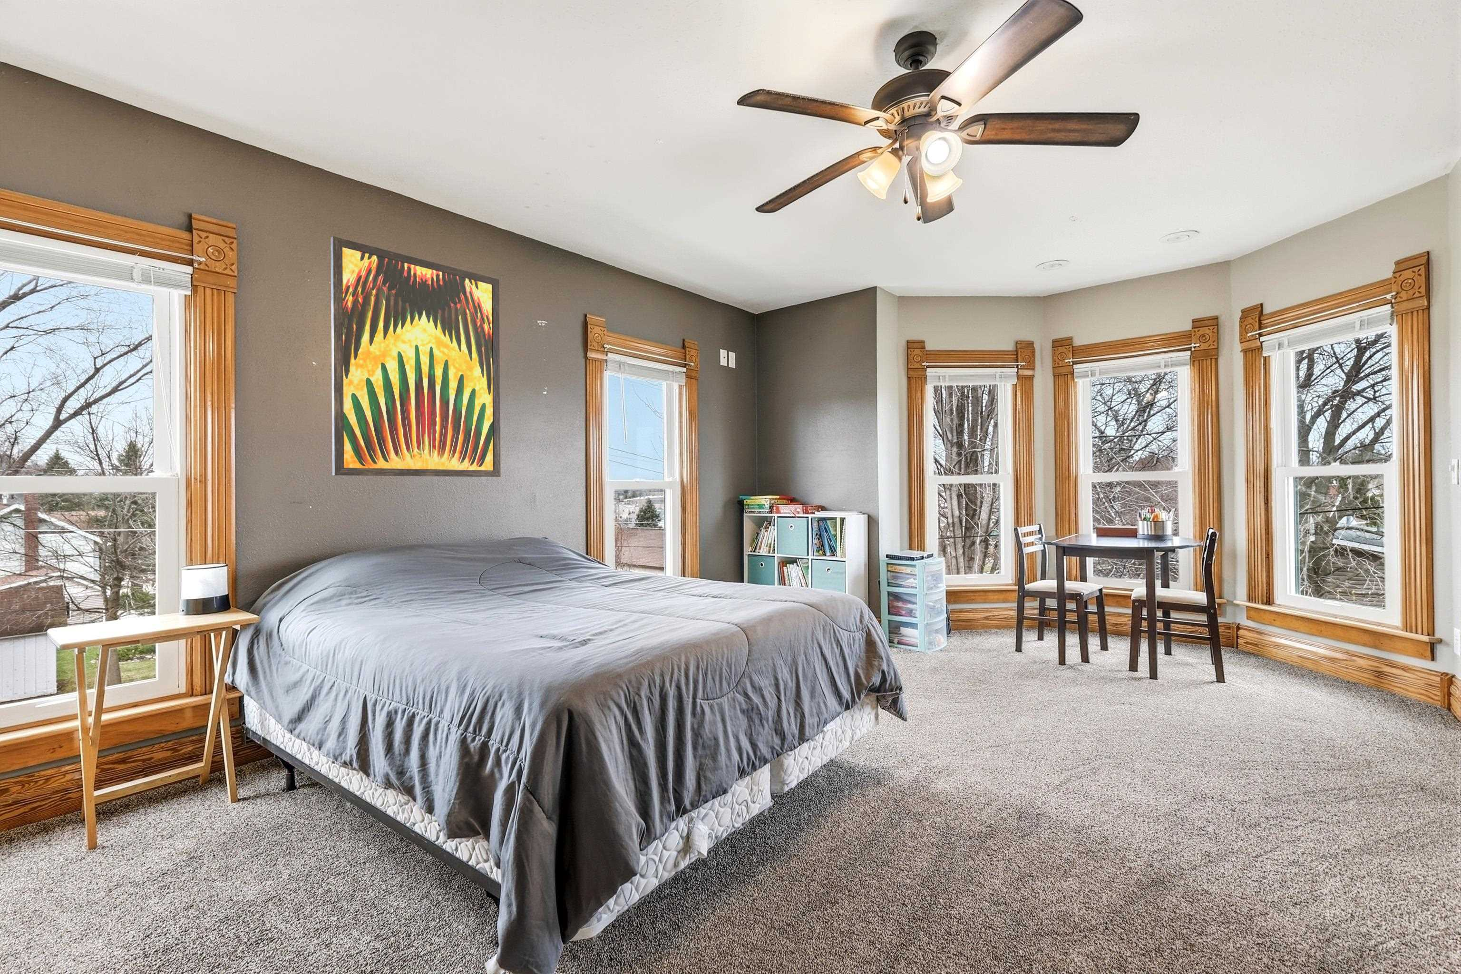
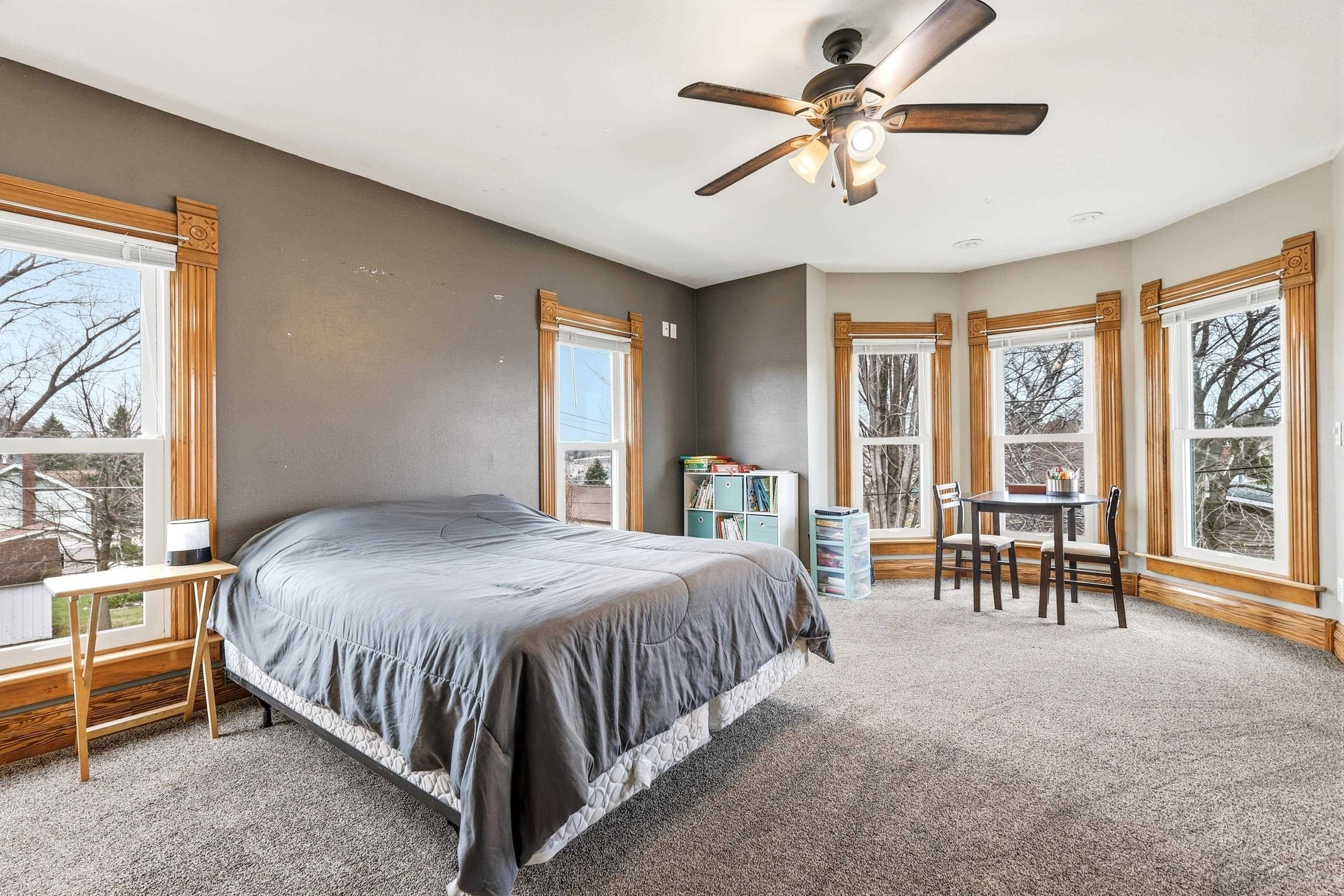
- wall art (423, 369)
